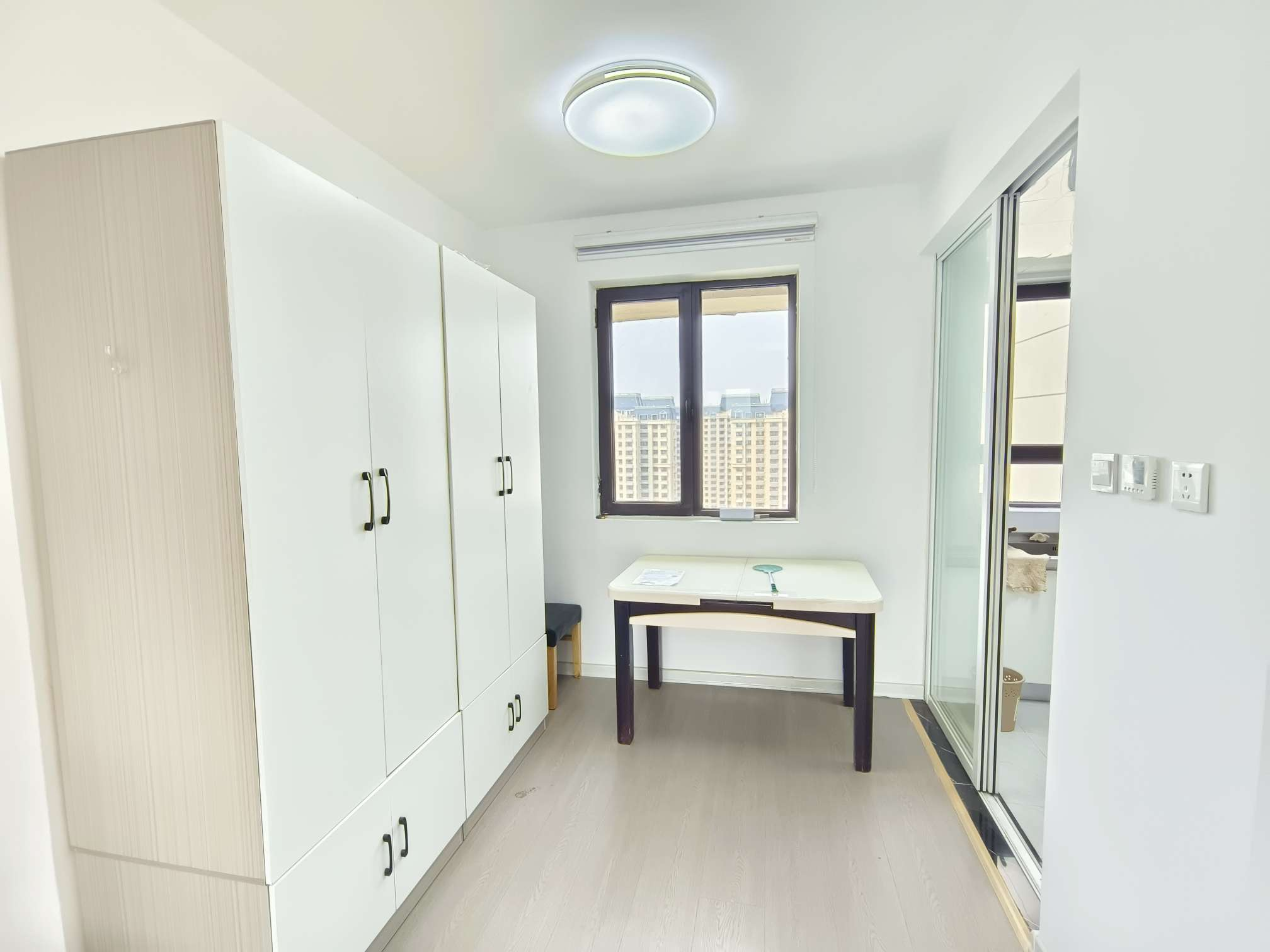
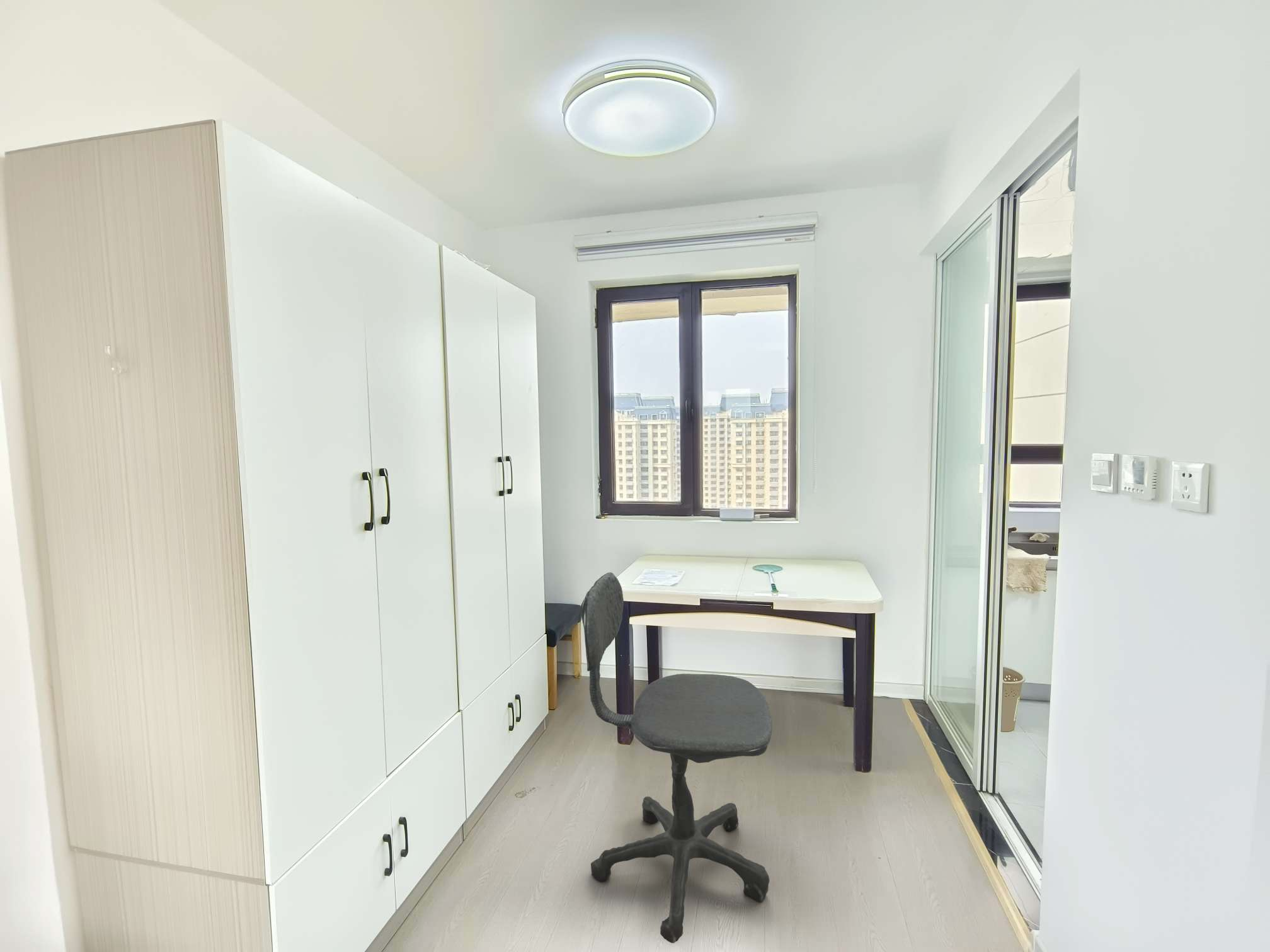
+ office chair (677, 729)
